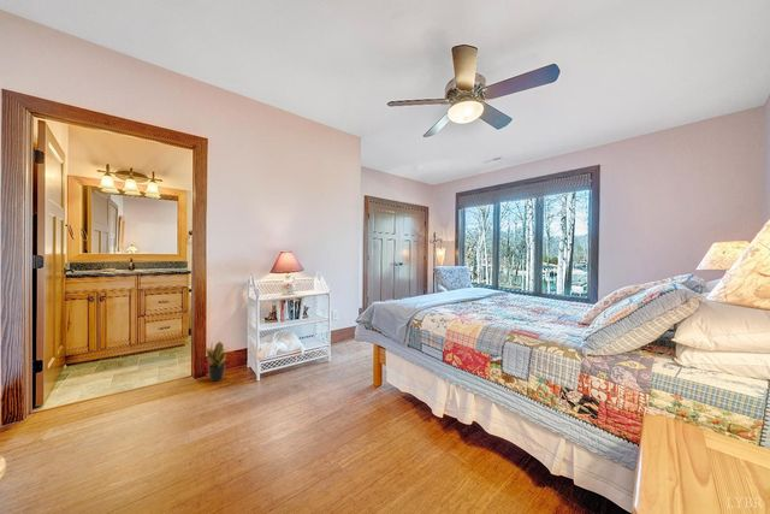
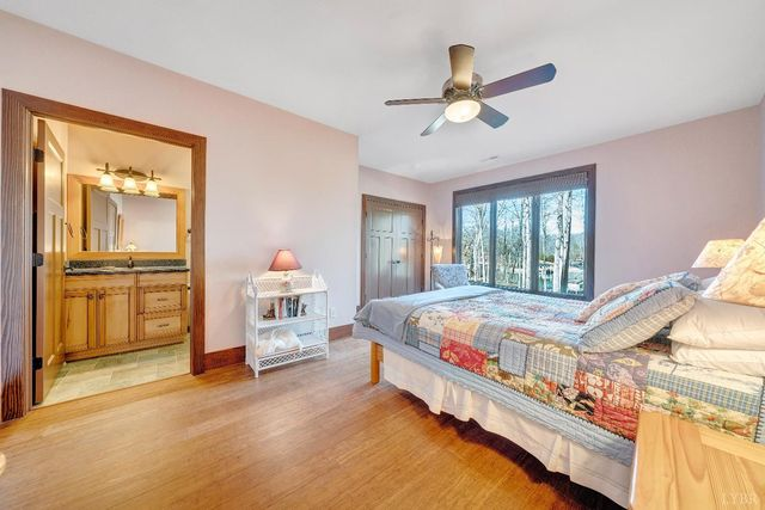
- potted plant (218, 359)
